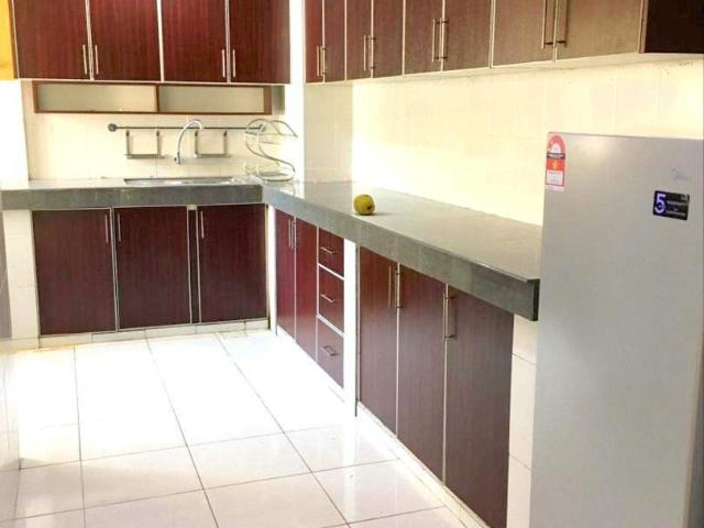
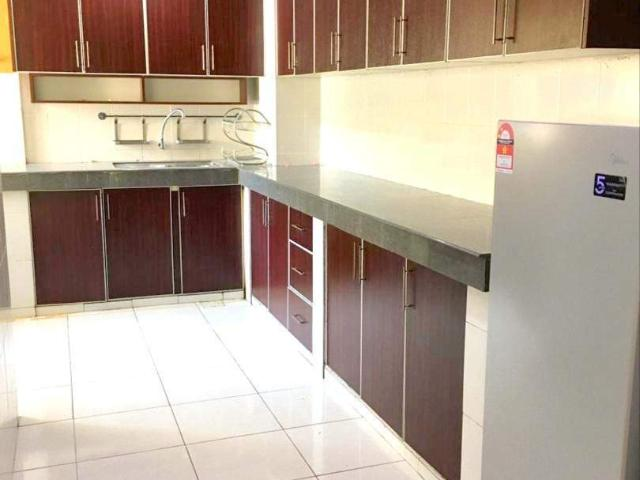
- fruit (363, 204)
